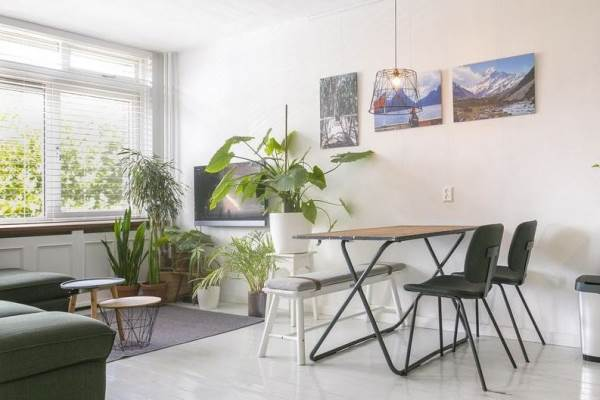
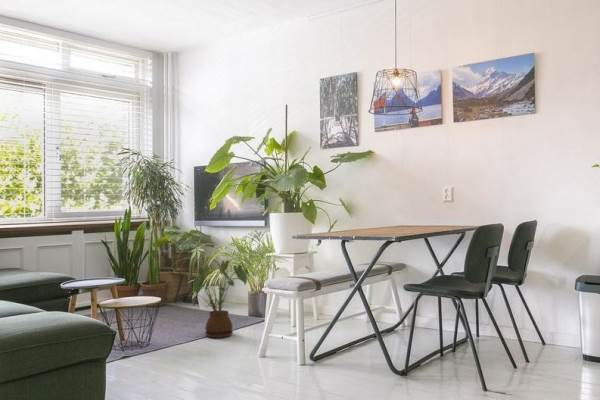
+ house plant (219, 299)
